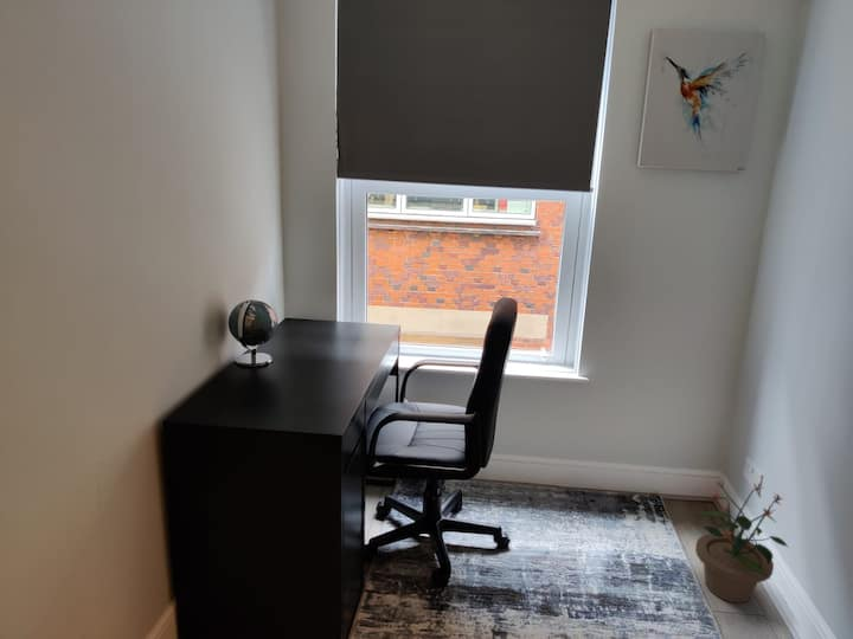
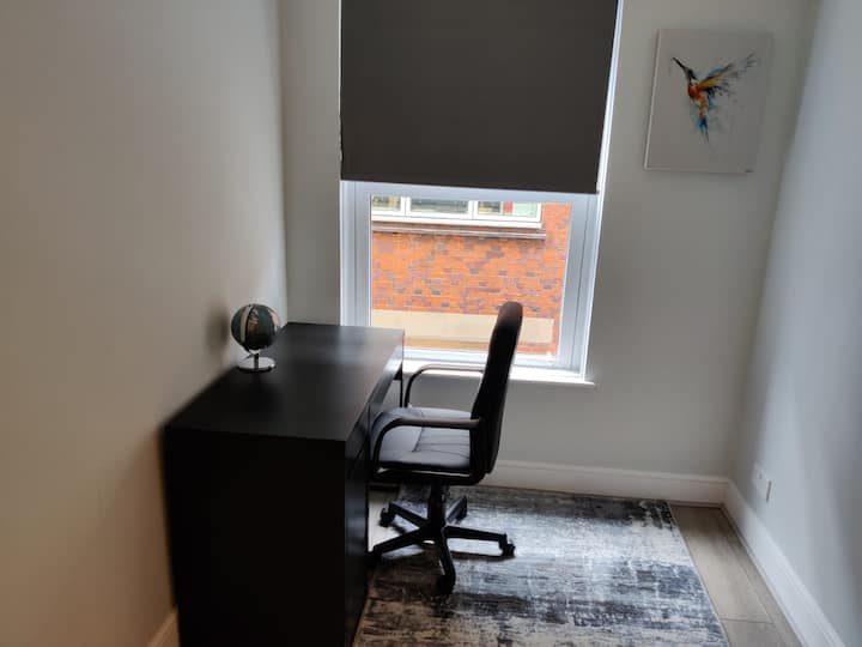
- potted plant (740, 540)
